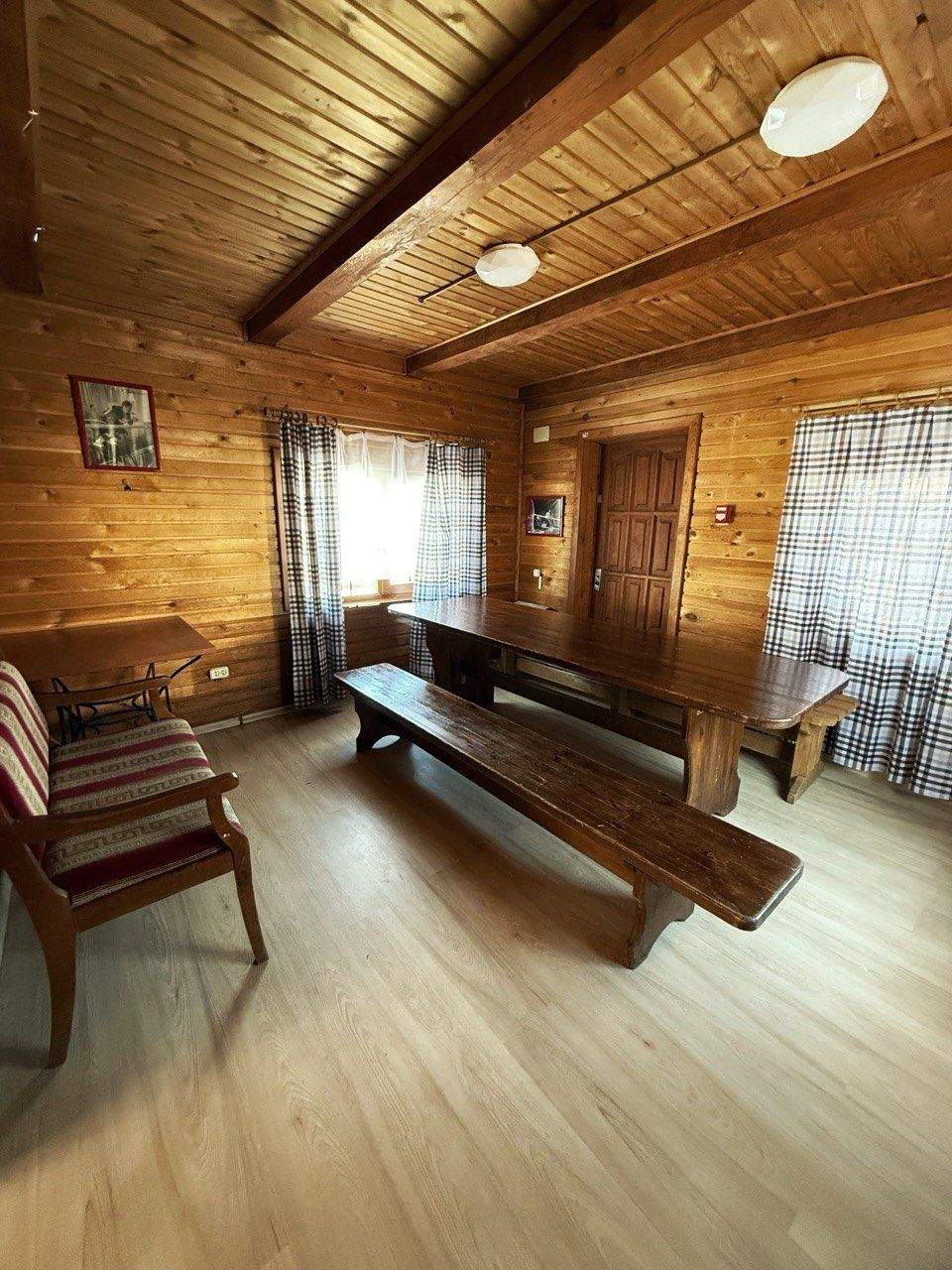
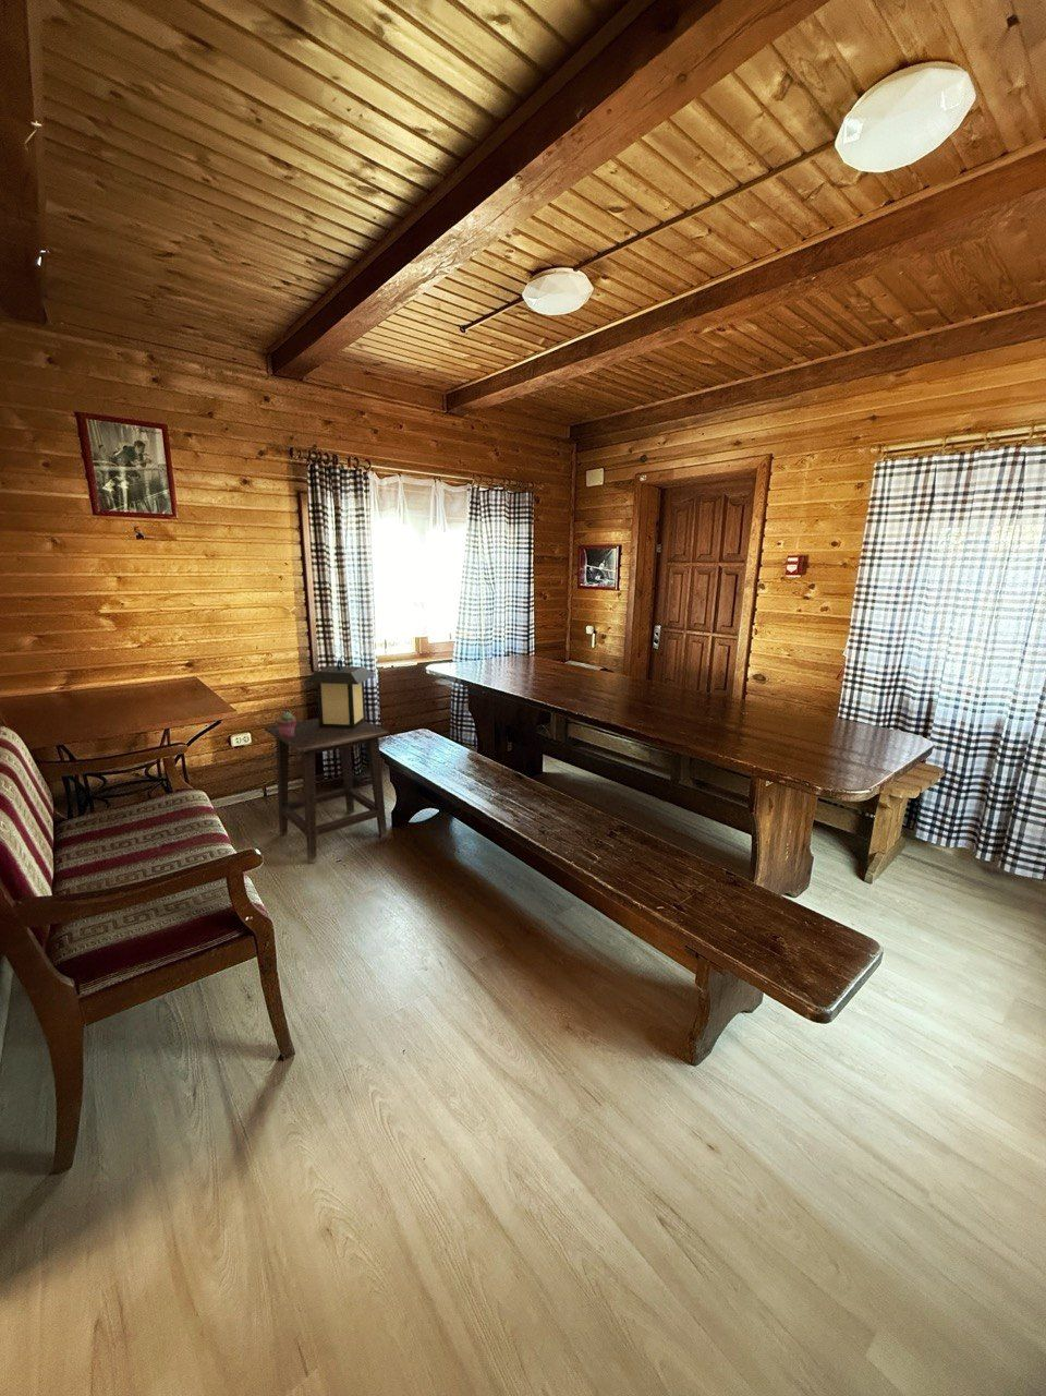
+ lantern (341, 691)
+ side table (331, 790)
+ potted succulent (287, 723)
